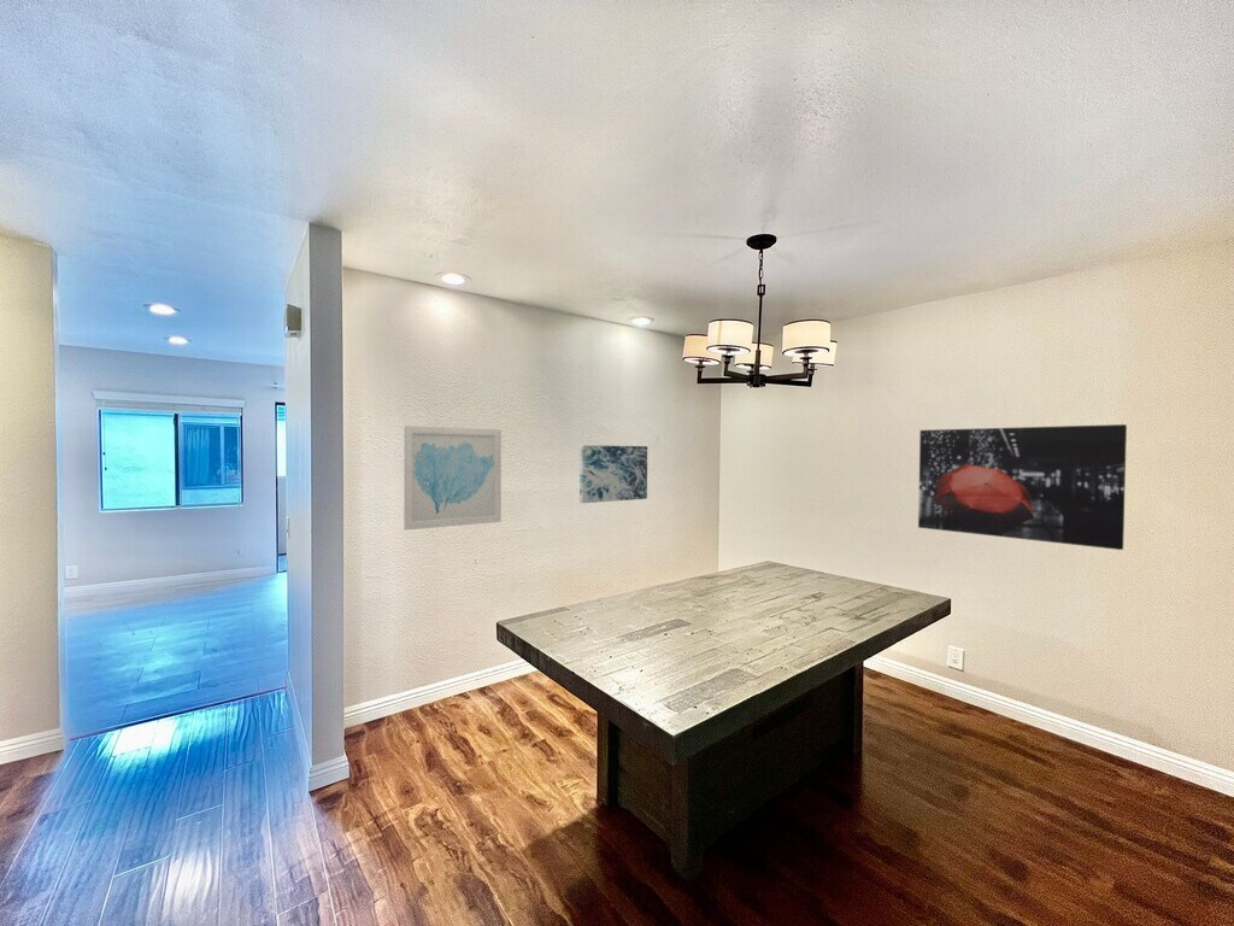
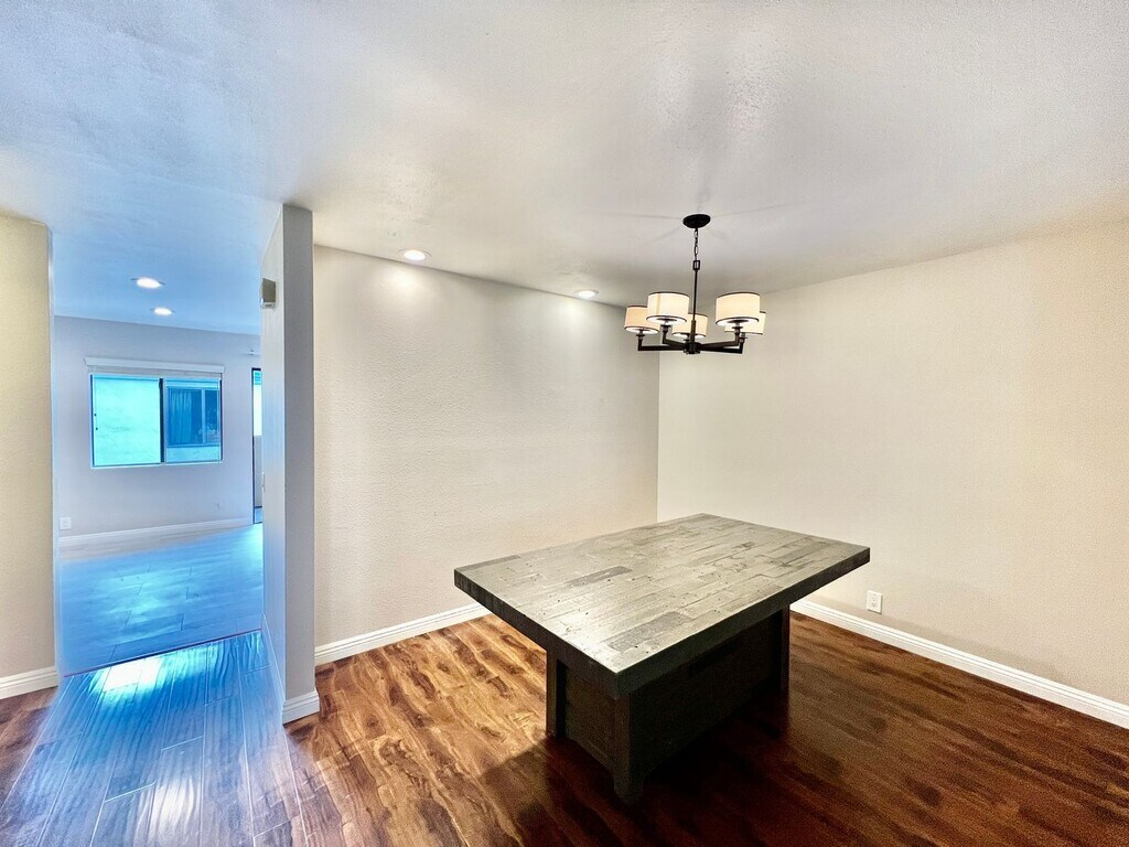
- wall art (1009, 482)
- wall art (454, 476)
- wall art (615, 473)
